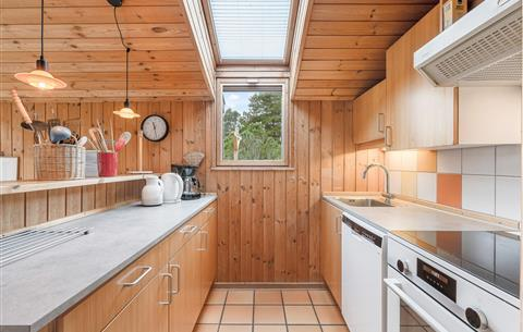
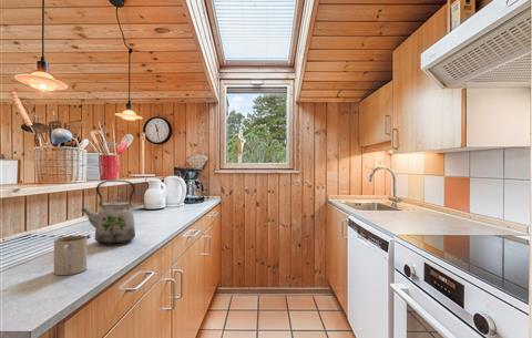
+ kettle (108, 211)
+ mug (69, 256)
